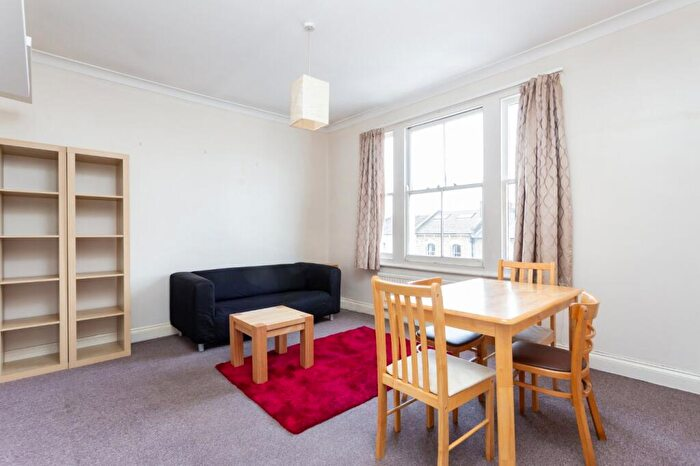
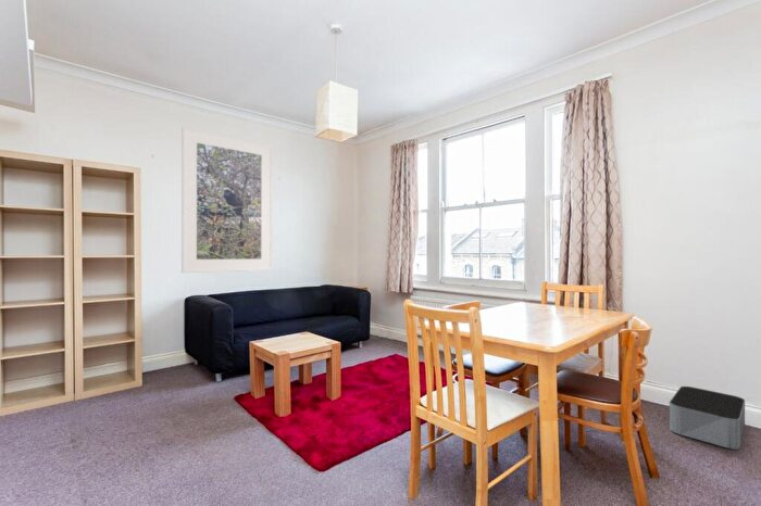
+ storage bin (707, 414)
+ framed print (230, 204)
